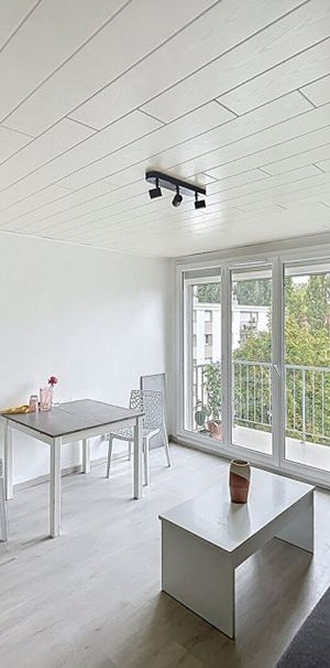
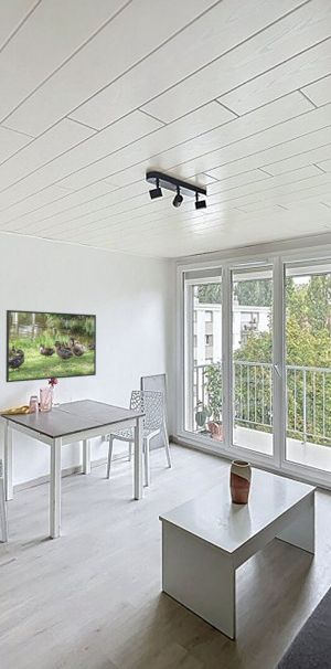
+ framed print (54, 346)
